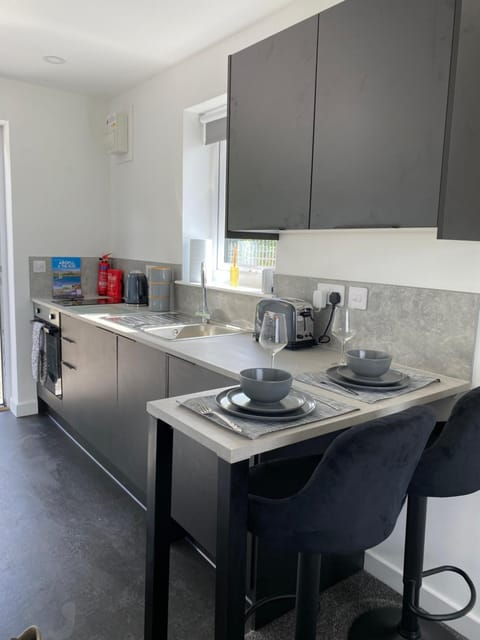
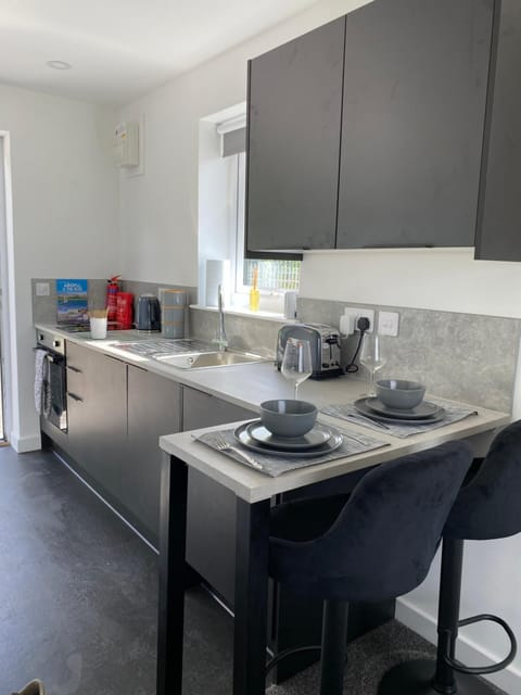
+ utensil holder (99, 323)
